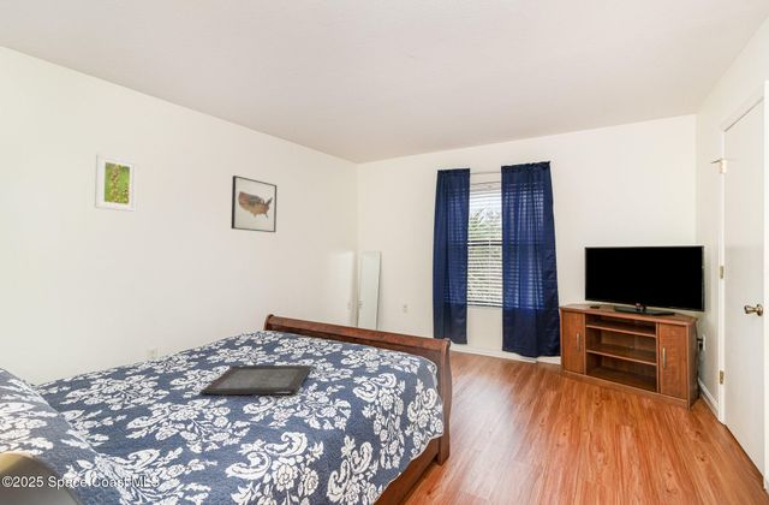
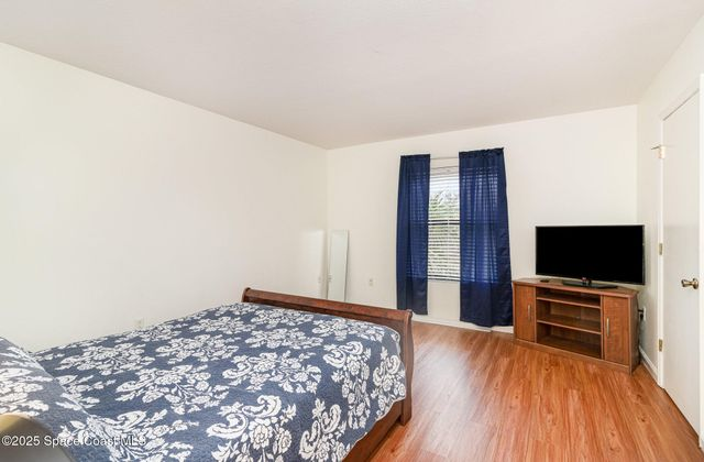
- wall art (255, 206)
- serving tray (262, 378)
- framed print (117, 183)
